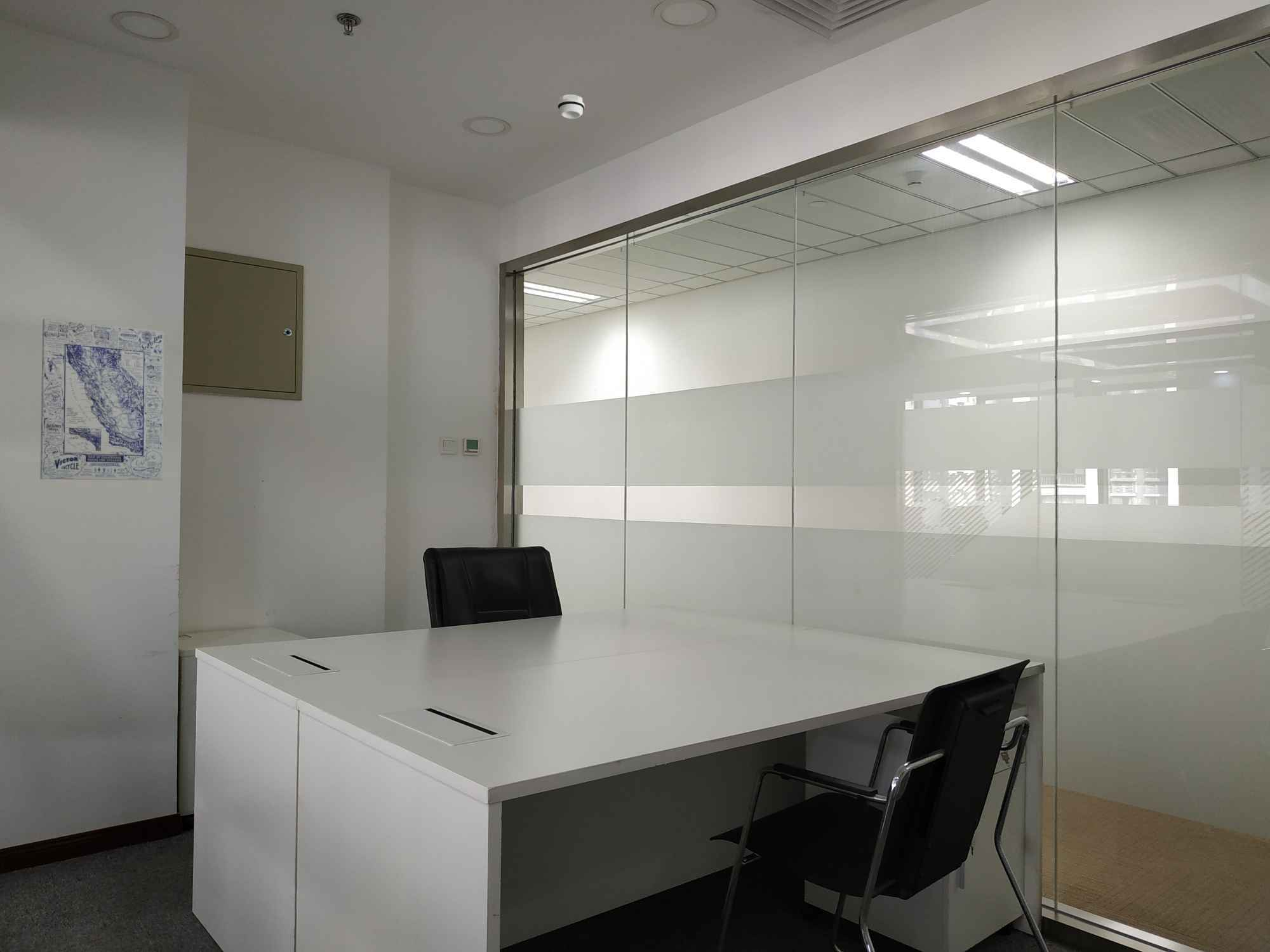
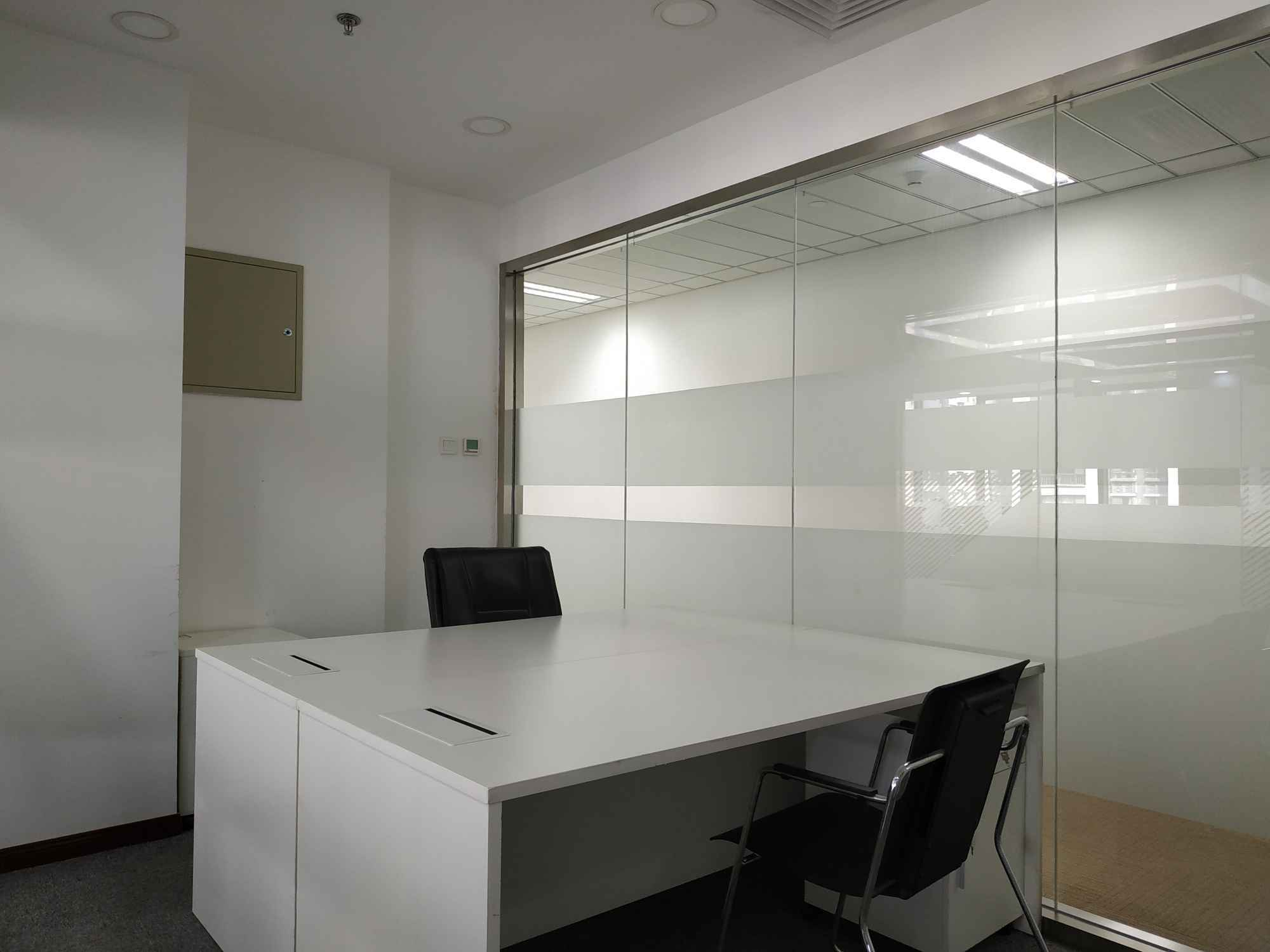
- wall art (104, 402)
- smoke detector (571, 107)
